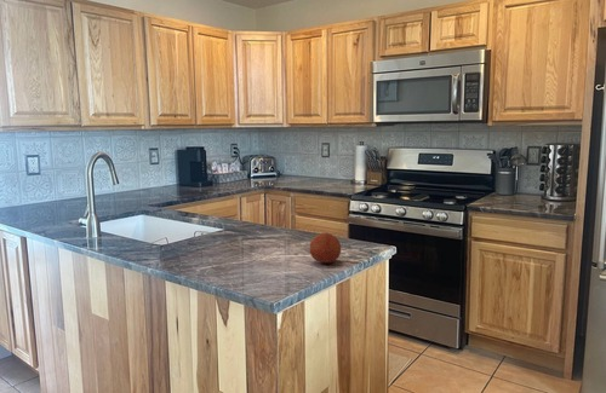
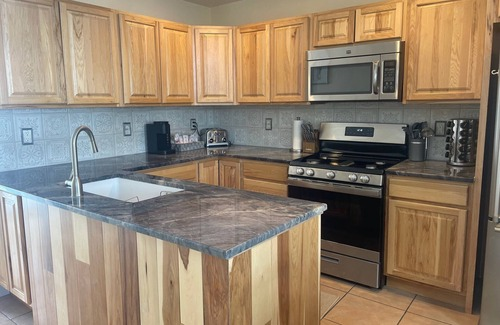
- fruit (325, 247)
